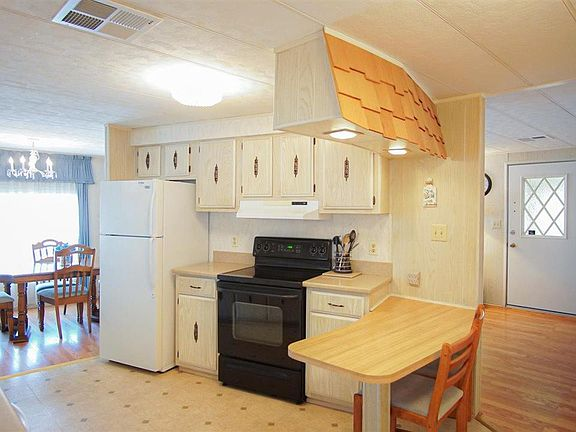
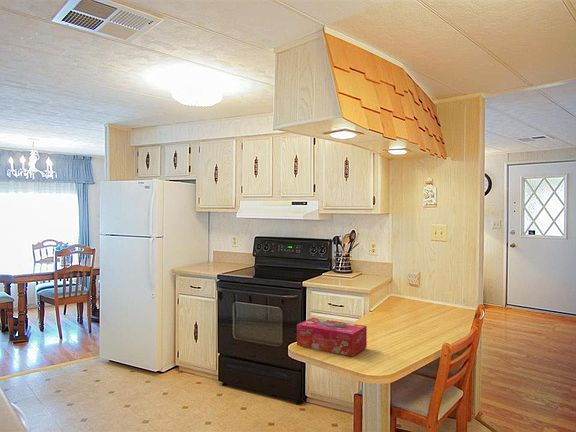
+ tissue box (331, 335)
